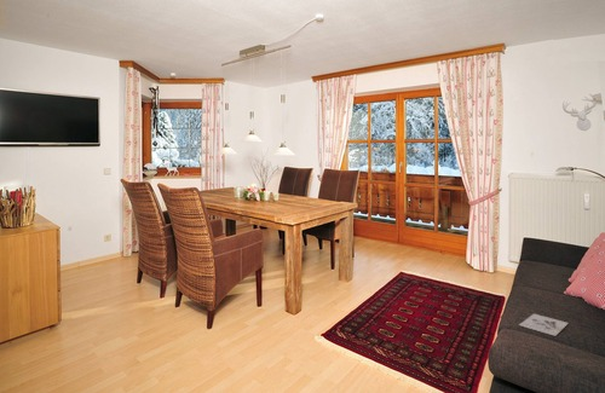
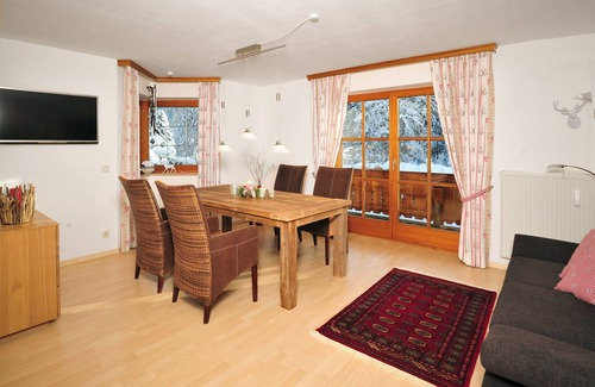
- architectural model (543, 322)
